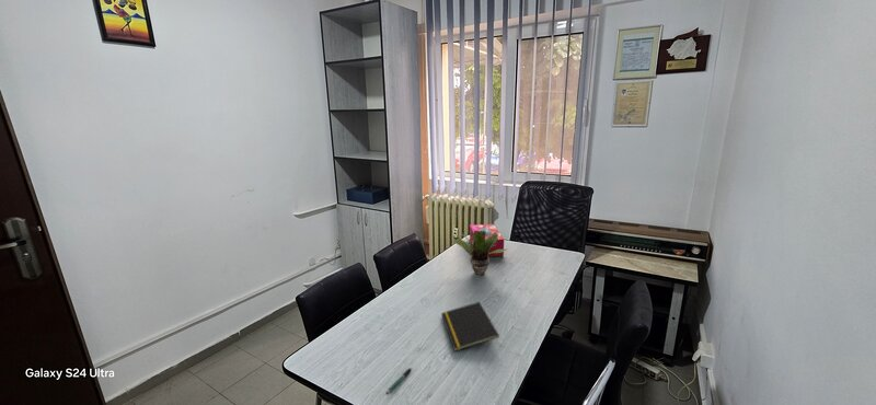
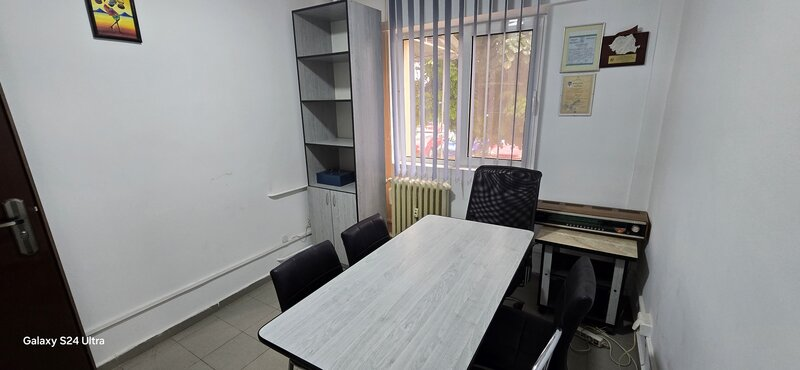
- pen (400, 379)
- potted plant (480, 253)
- notepad (468, 324)
- tissue box (485, 239)
